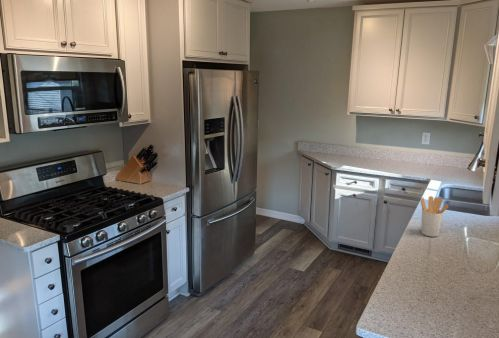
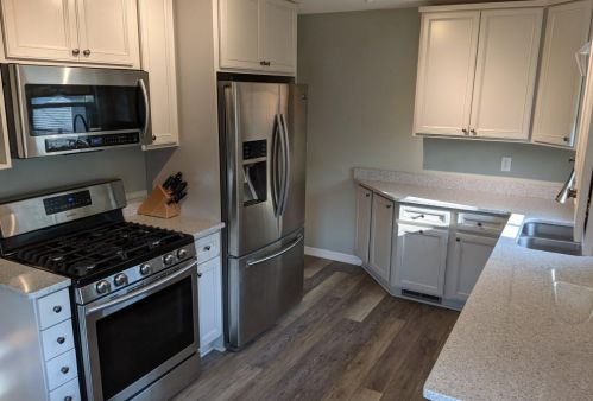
- utensil holder (432, 215)
